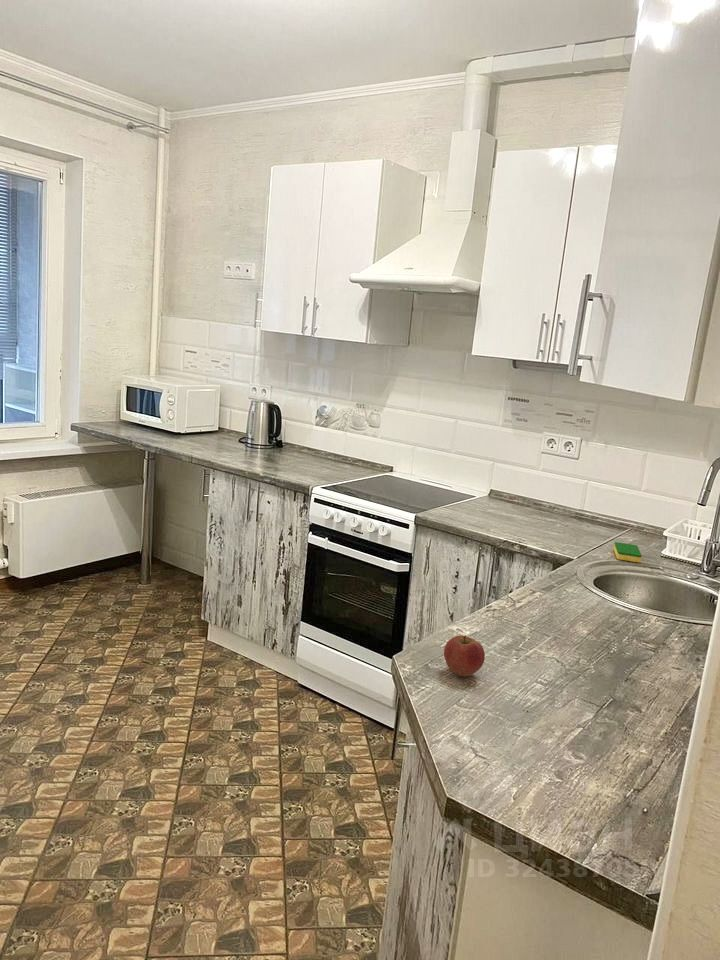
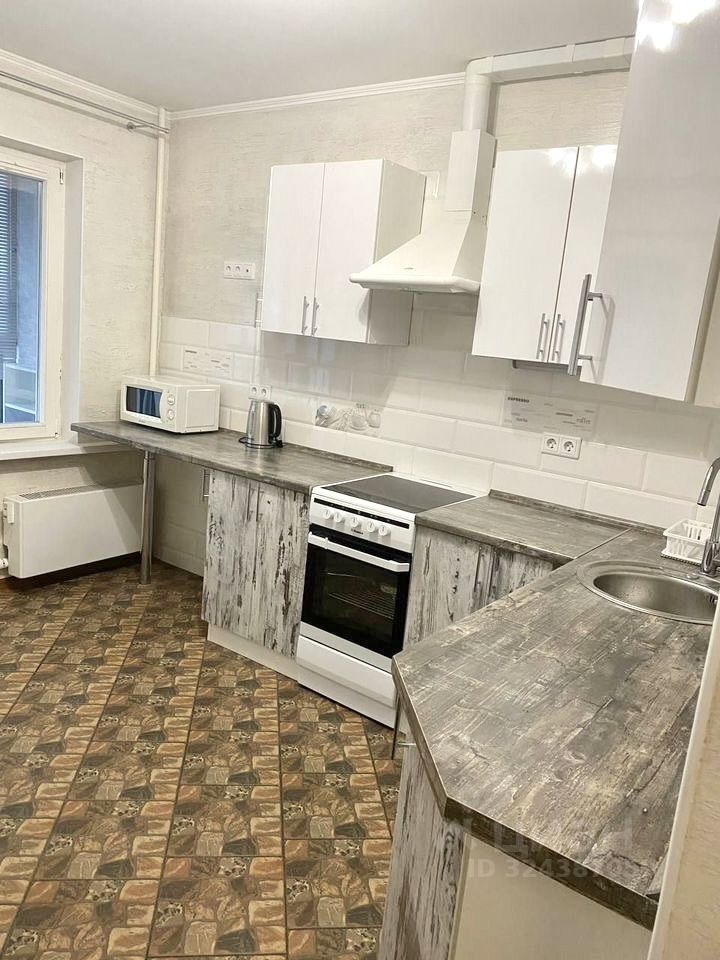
- dish sponge (627, 552)
- apple (464, 653)
